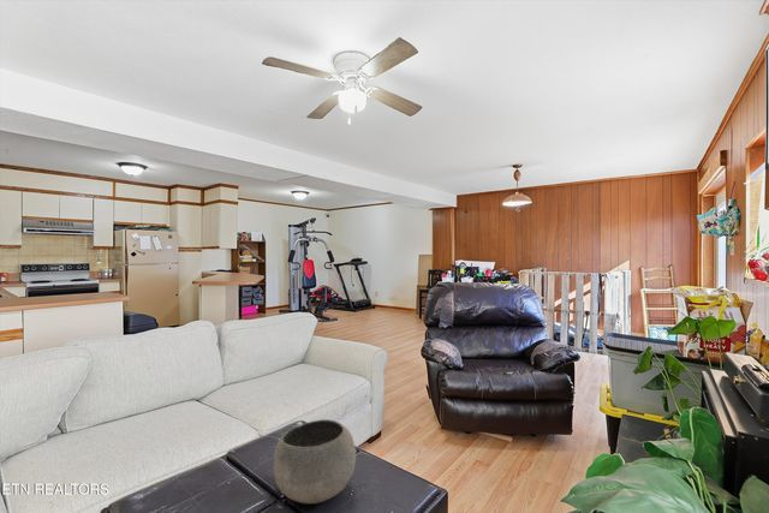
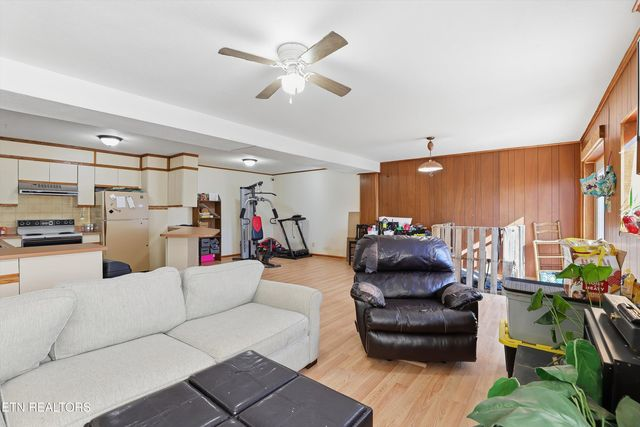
- bowl (315, 460)
